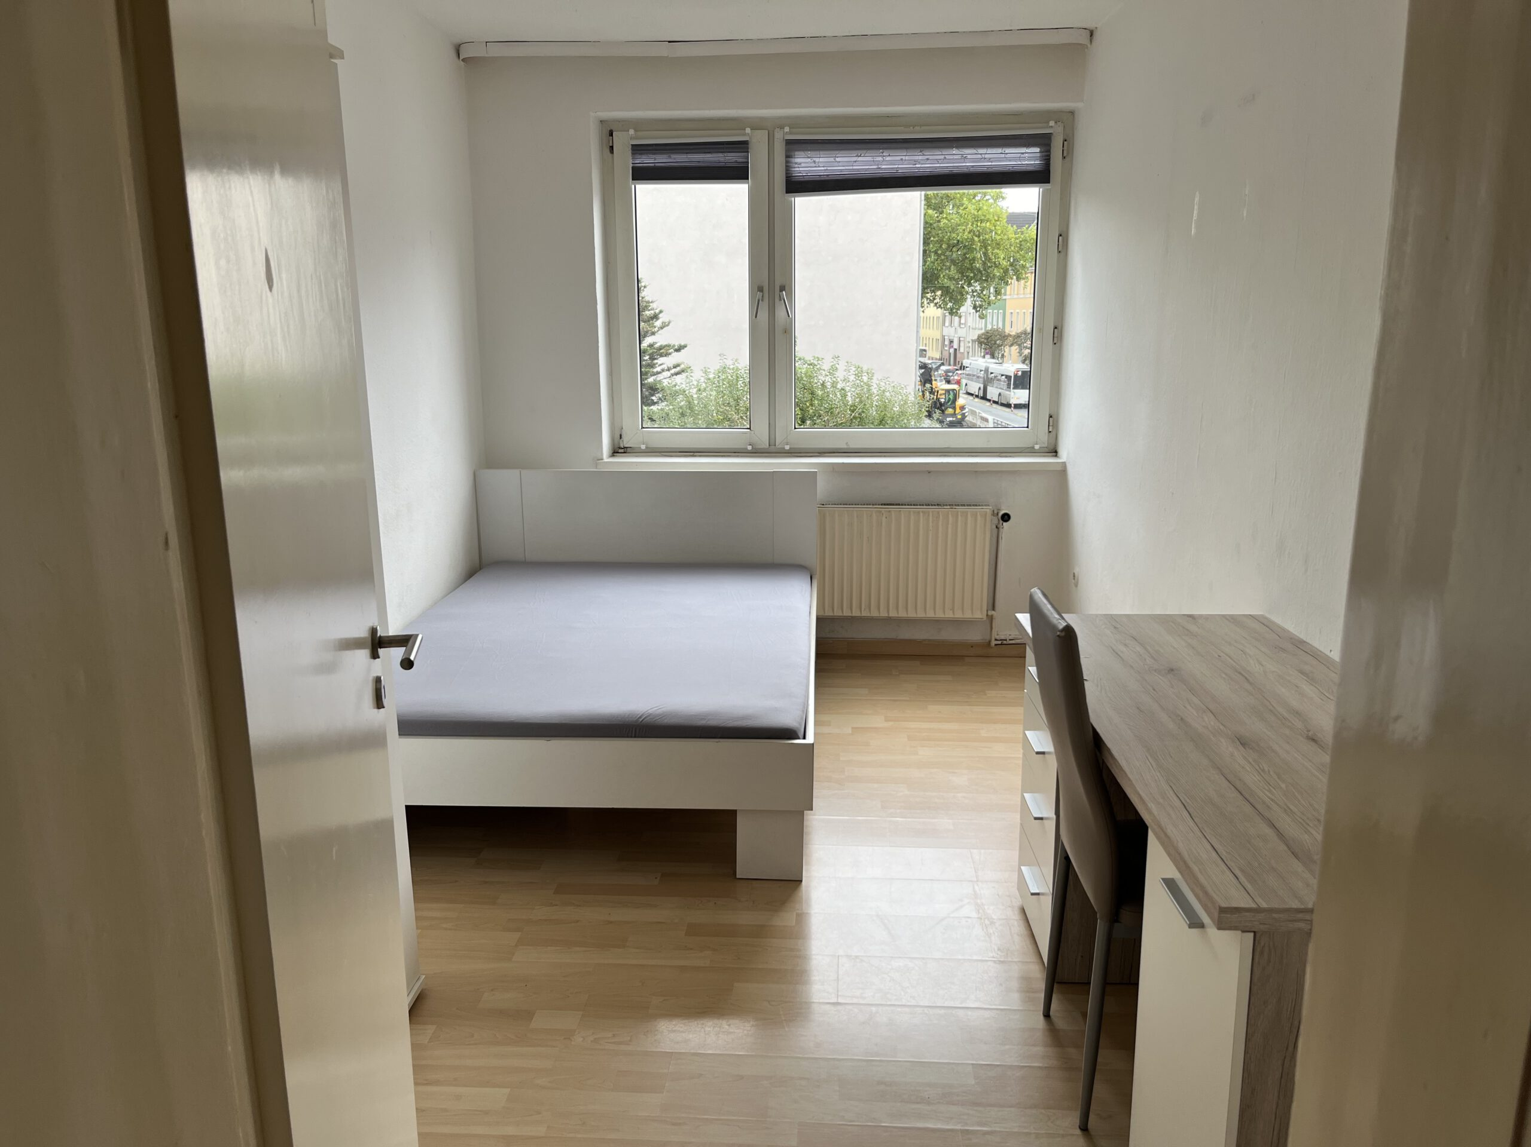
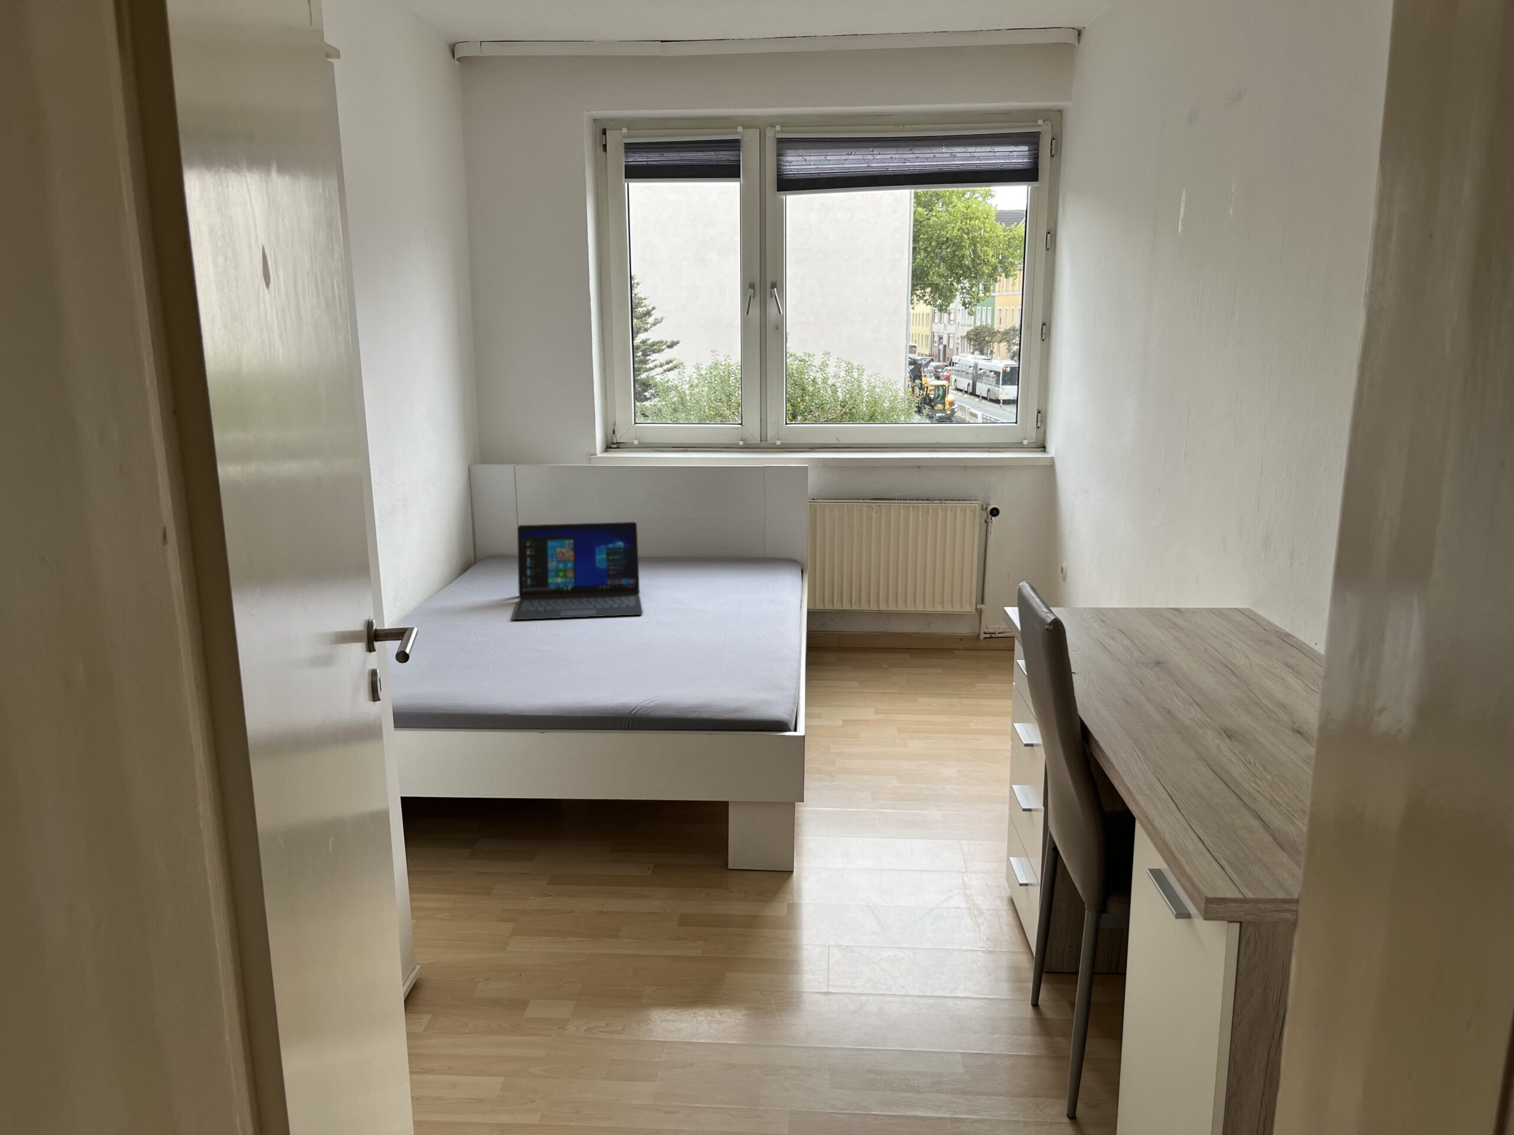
+ laptop (578, 568)
